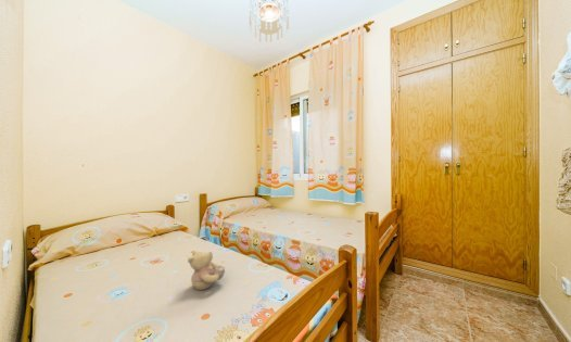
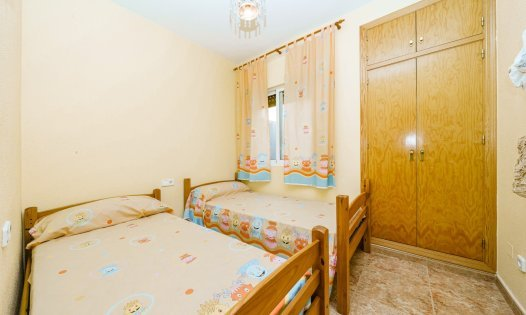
- stuffed animal (205, 268)
